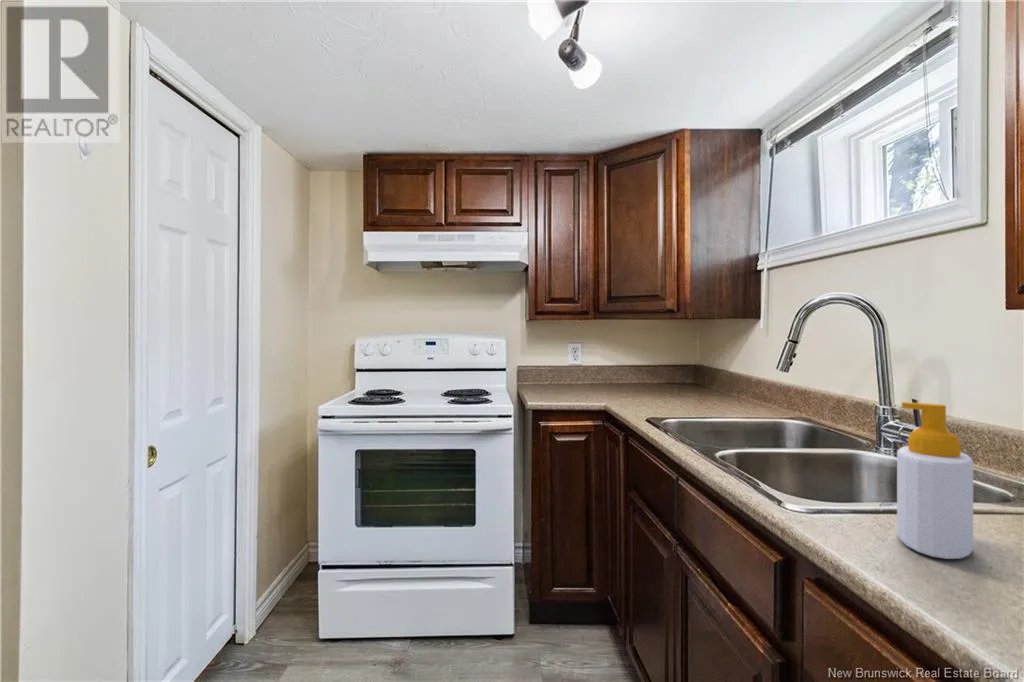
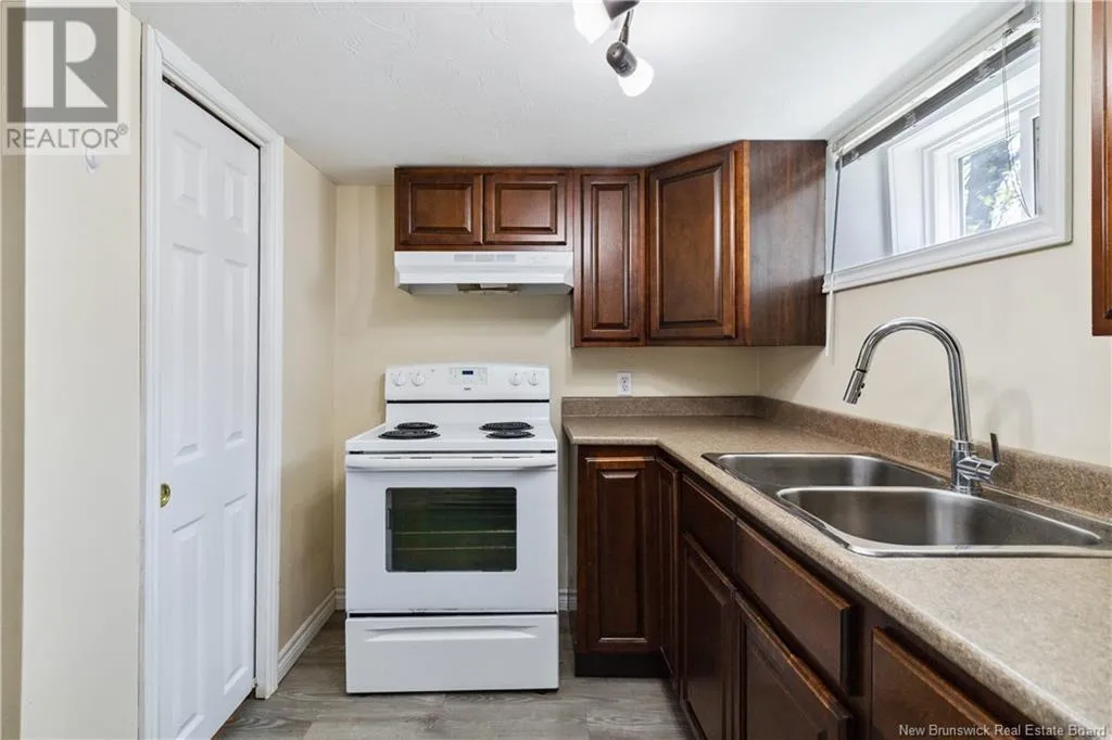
- soap bottle (933, 473)
